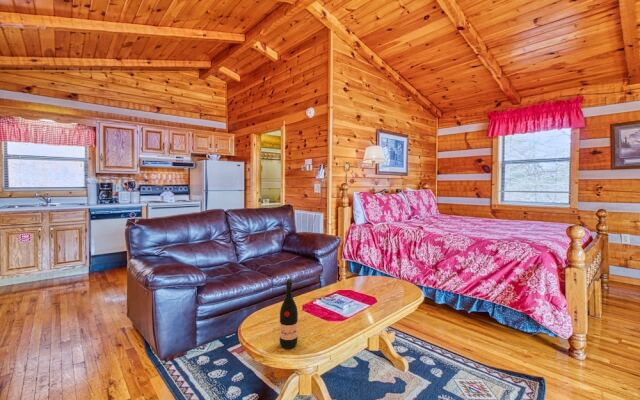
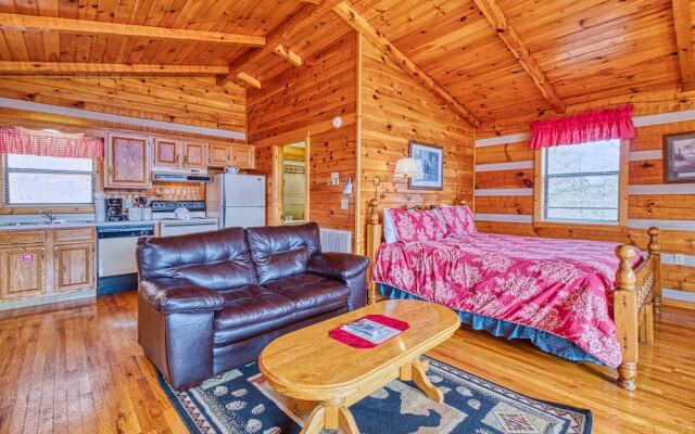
- wine bottle (288, 312)
